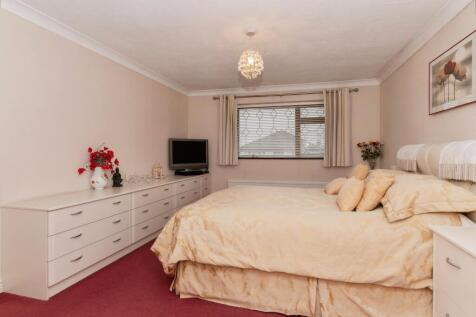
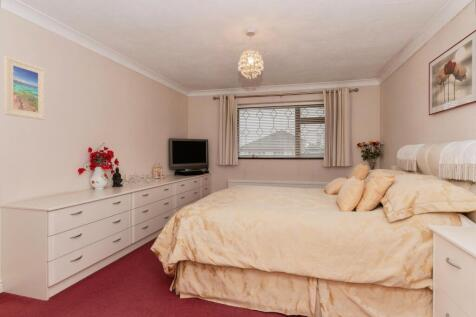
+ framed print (25, 90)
